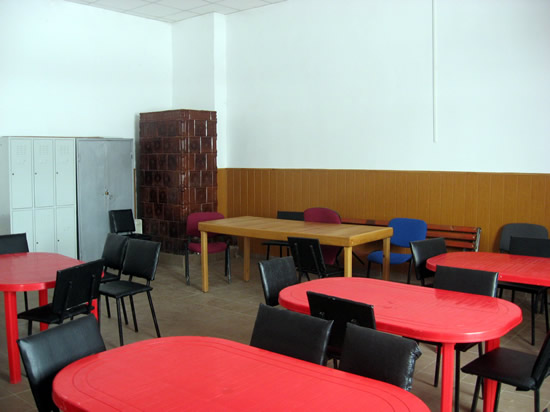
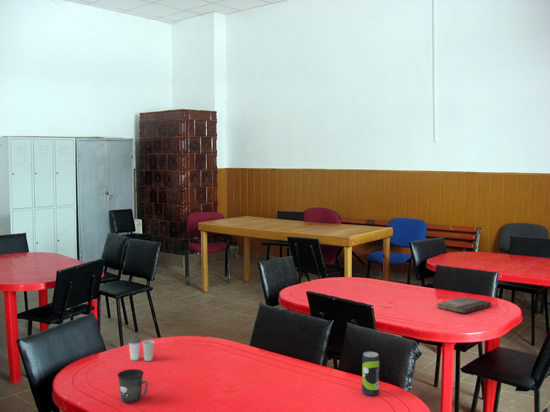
+ book (464, 304)
+ paper cup (139, 349)
+ mug (134, 387)
+ beverage can (370, 373)
